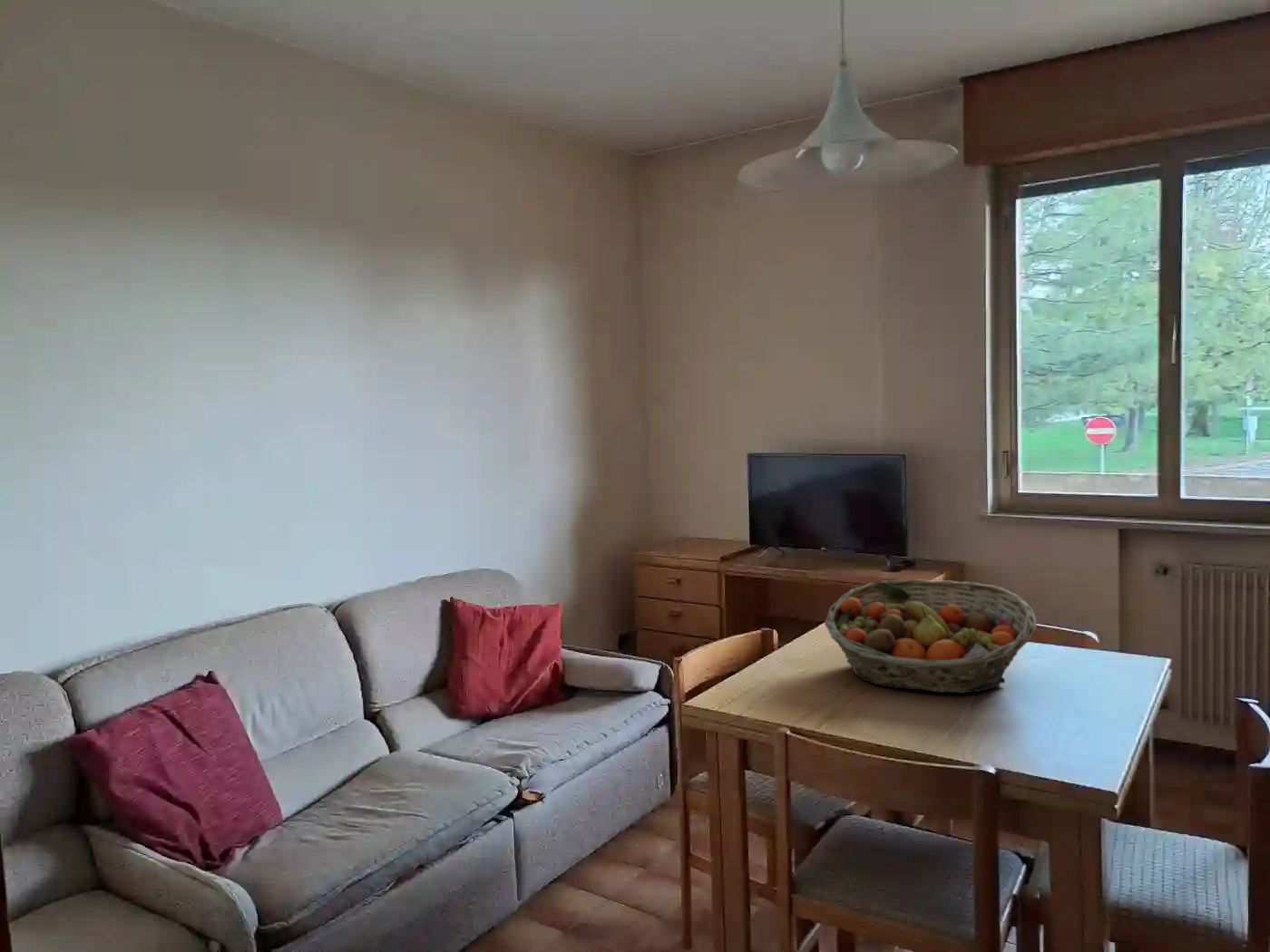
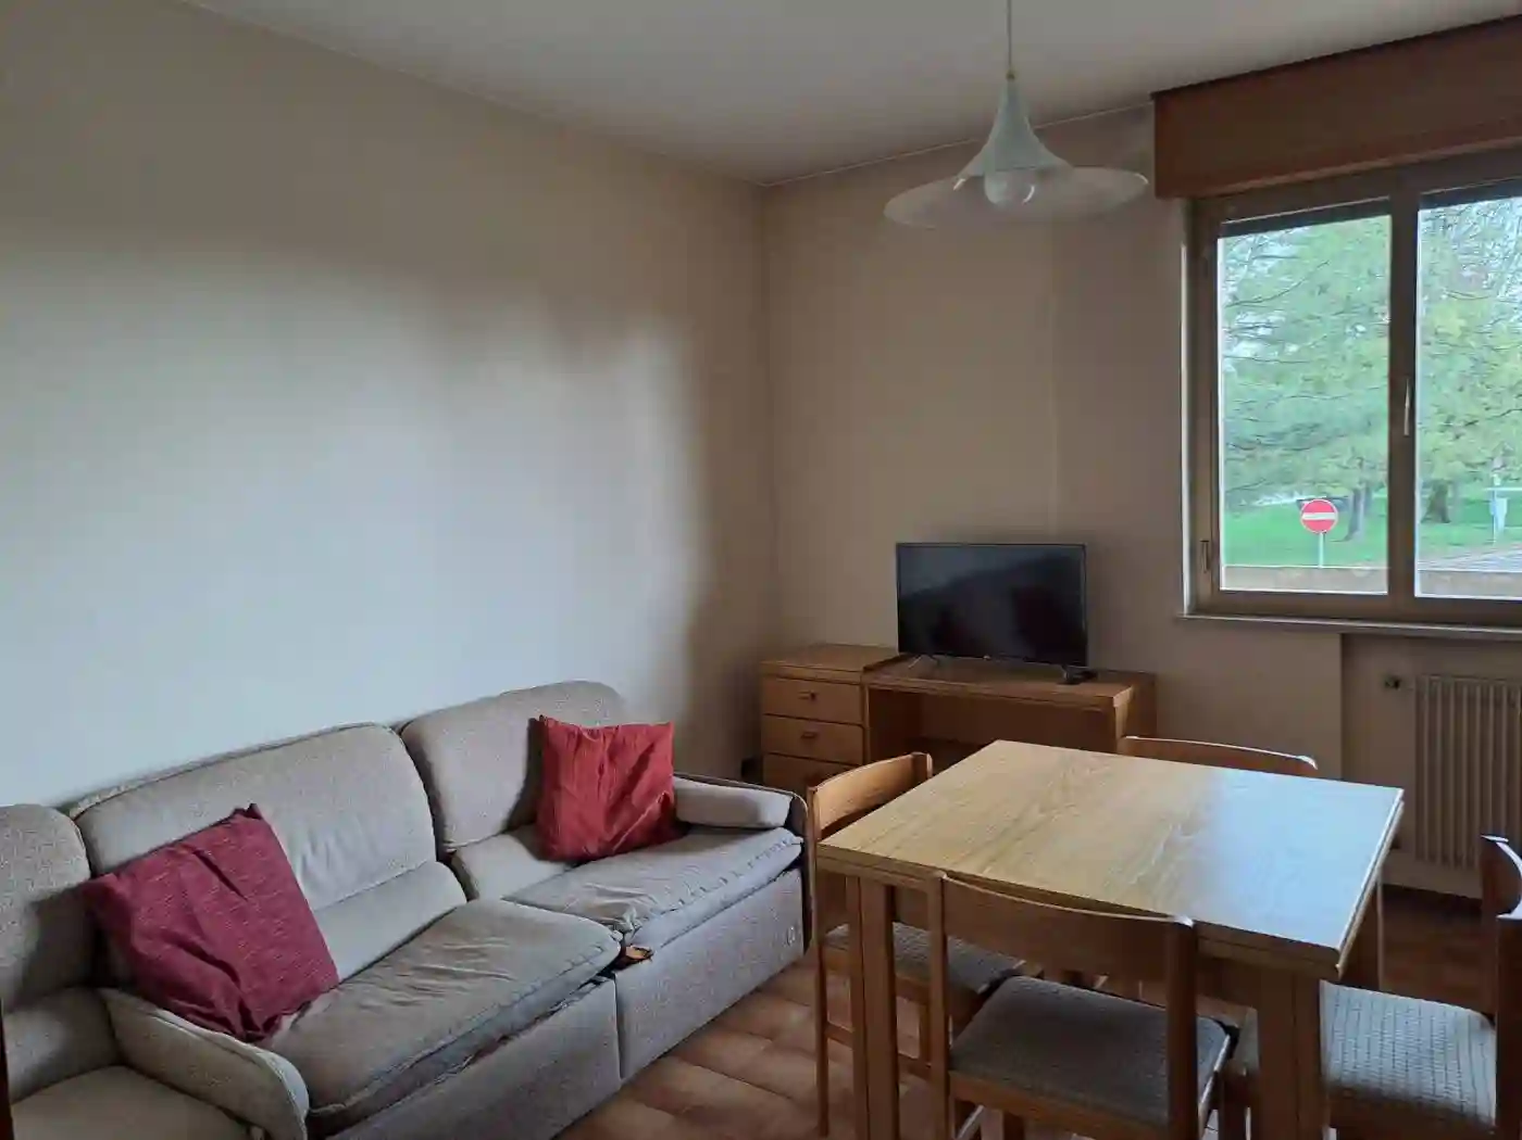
- fruit basket (926, 633)
